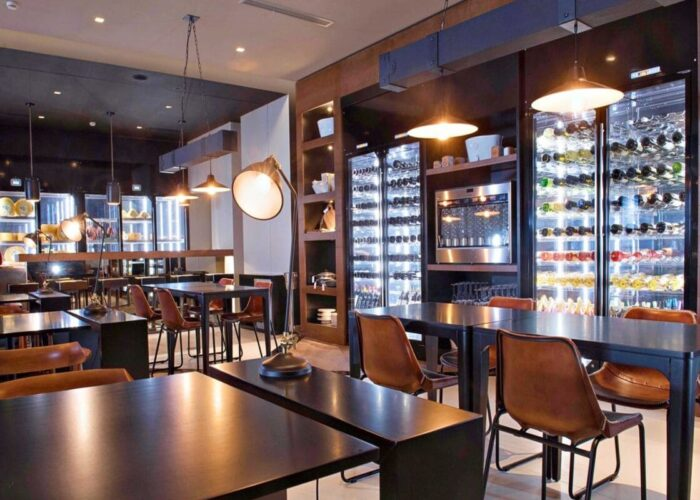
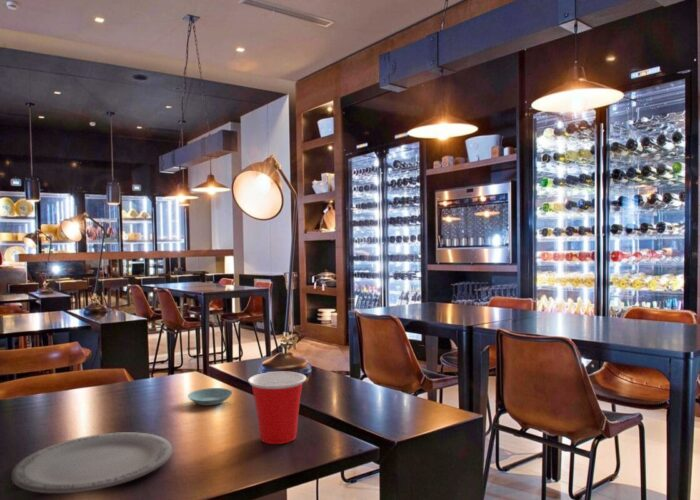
+ saucer (210, 397)
+ cup (277, 408)
+ plate (96, 461)
